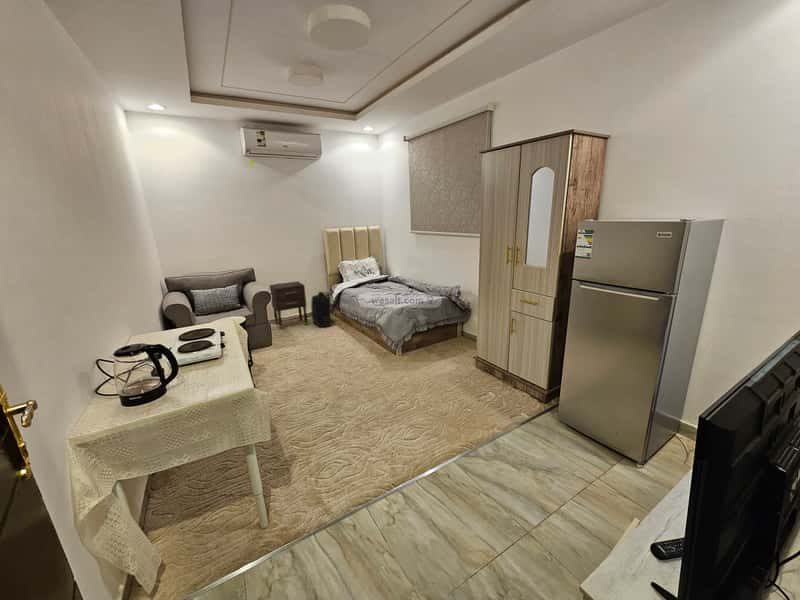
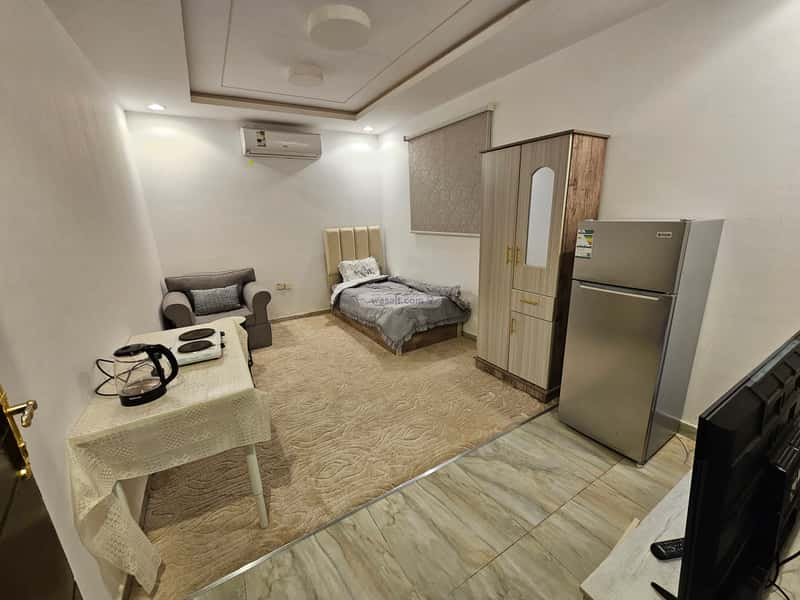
- nightstand (289, 305)
- backpack (324, 307)
